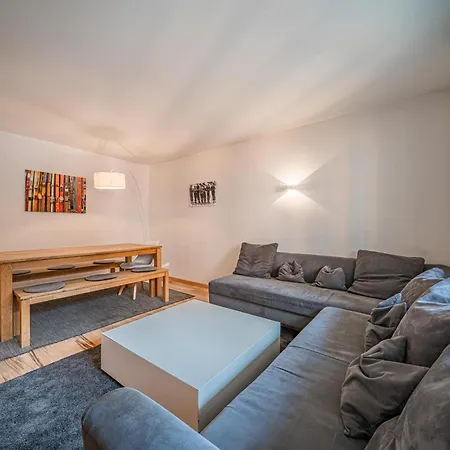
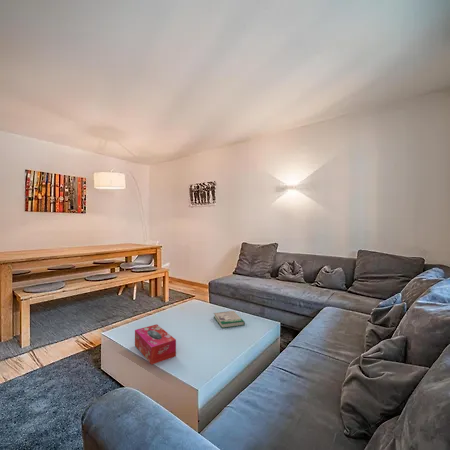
+ book (228, 318)
+ tissue box (154, 342)
